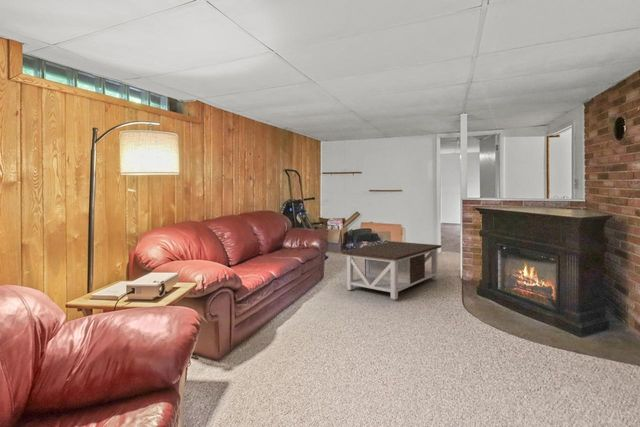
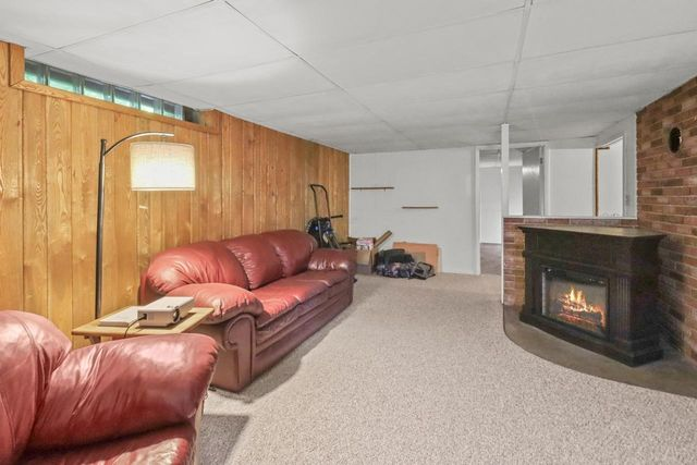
- coffee table (394, 266)
